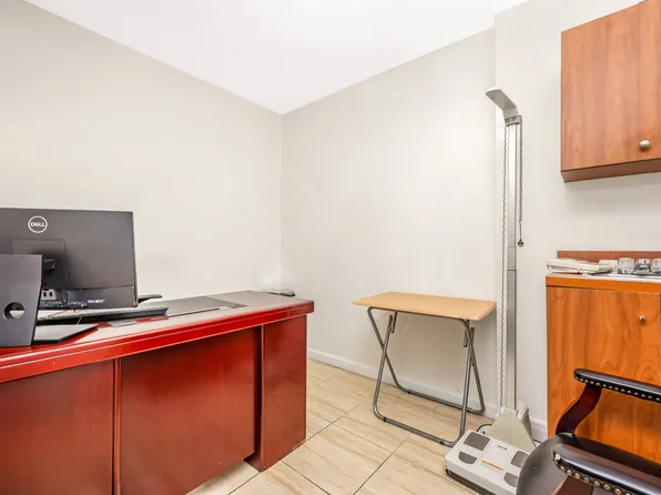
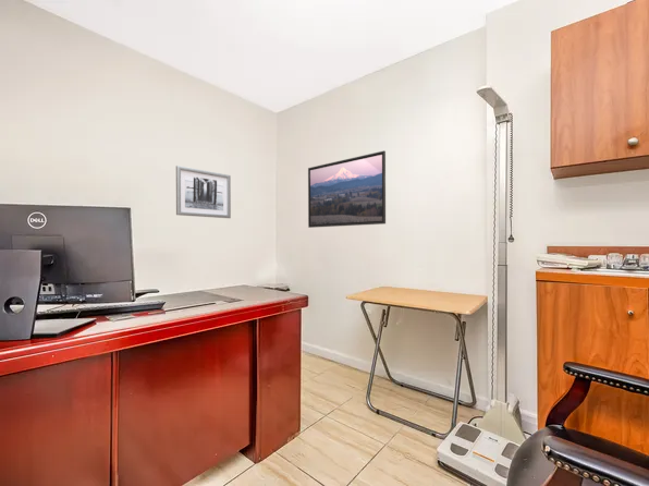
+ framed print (343, 193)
+ wall art (205, 193)
